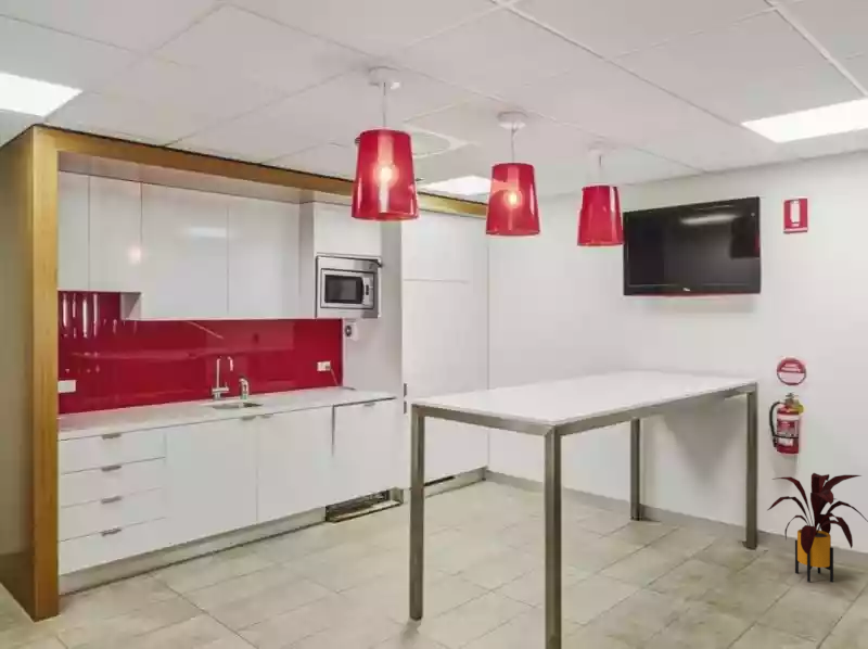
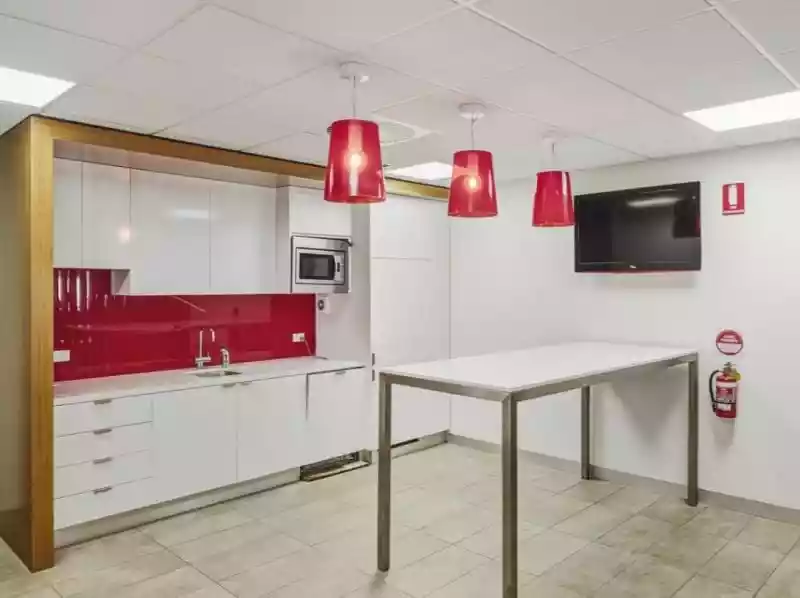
- house plant (814, 523)
